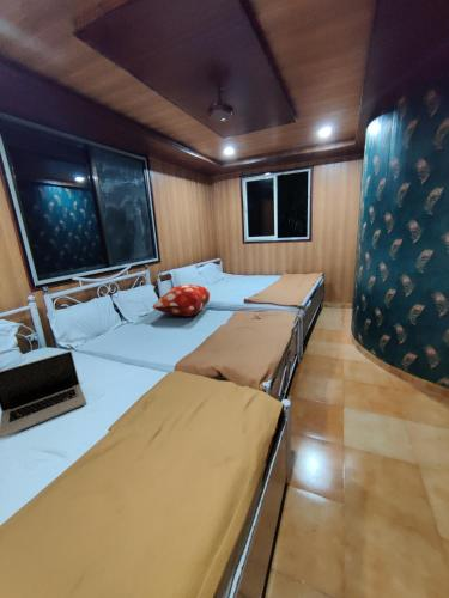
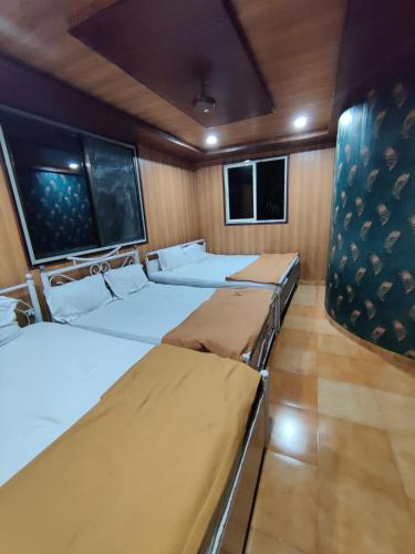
- laptop (40, 389)
- decorative pillow (183, 299)
